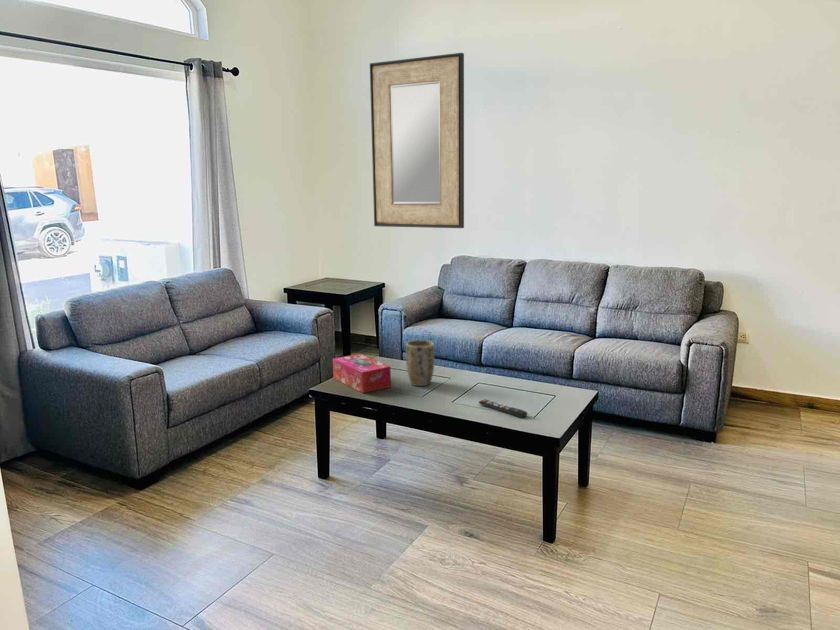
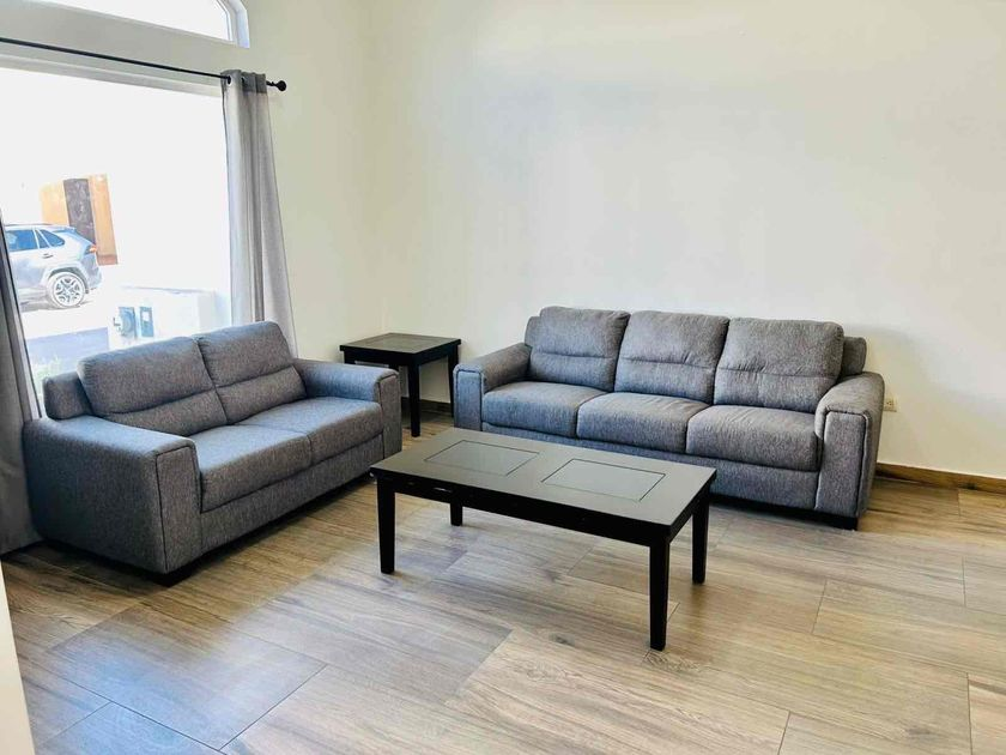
- remote control (502, 407)
- plant pot (420, 363)
- tissue box (361, 372)
- home mirror (416, 145)
